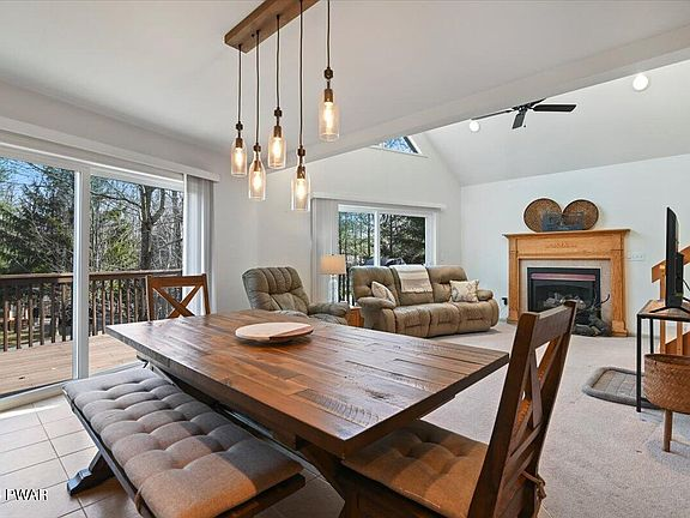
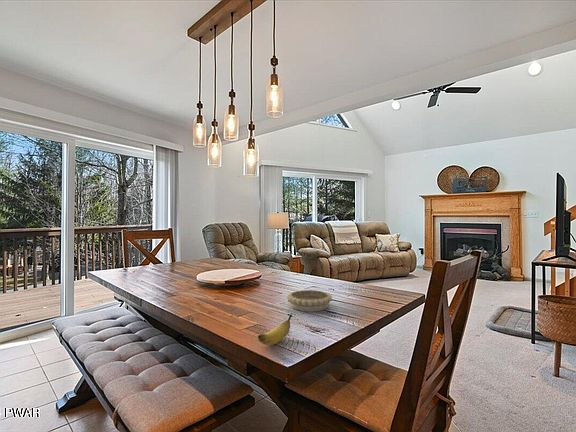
+ decorative bowl (309, 300)
+ banana (276, 331)
